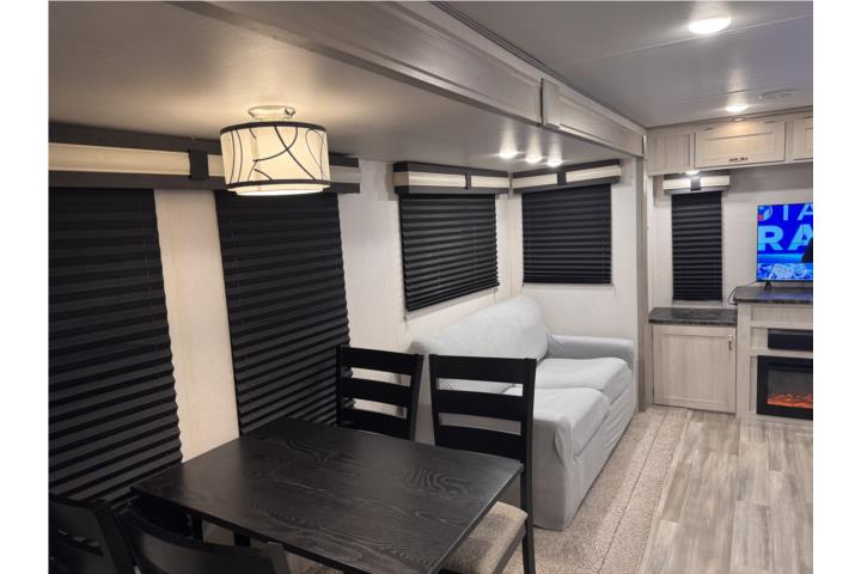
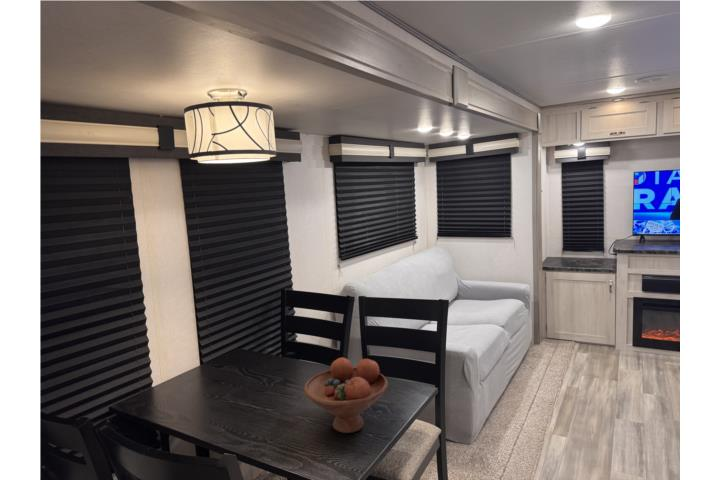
+ fruit bowl (346, 396)
